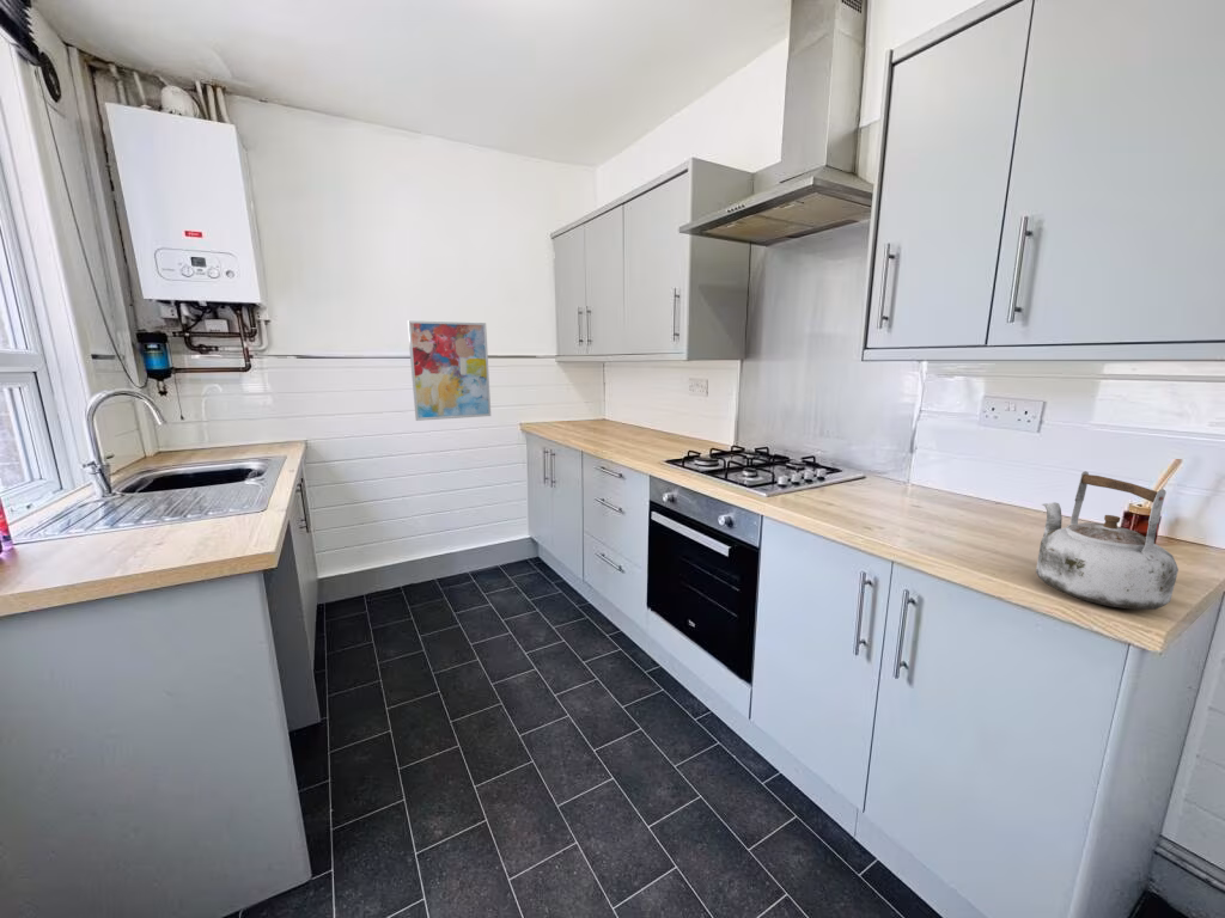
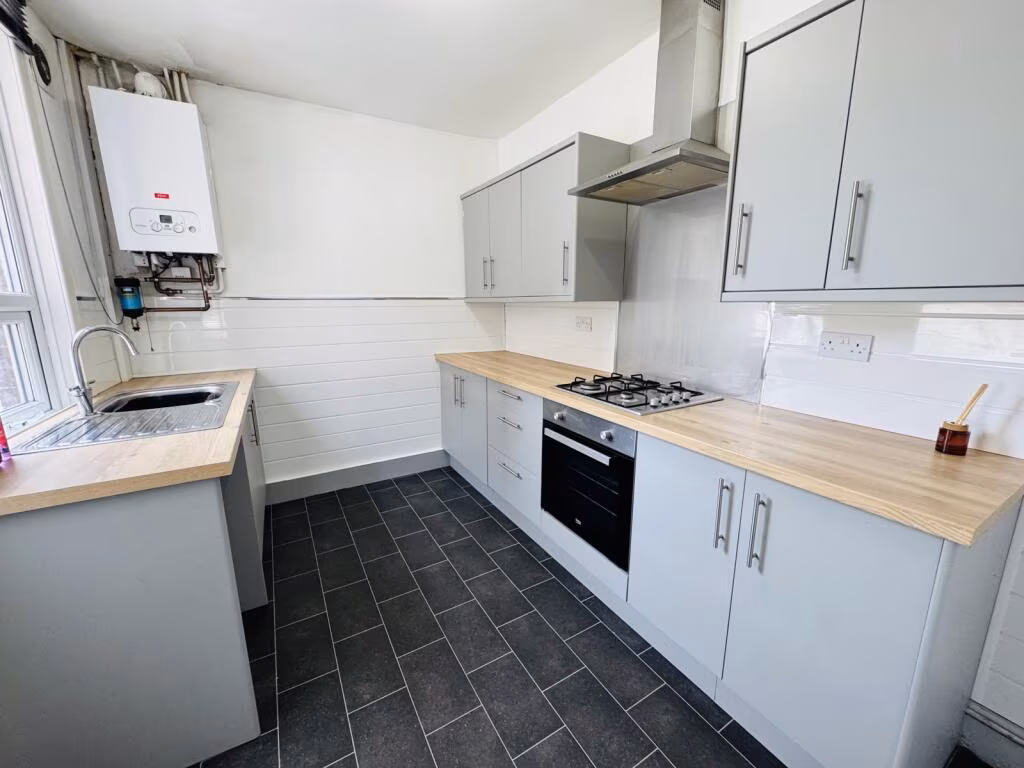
- wall art (451, 371)
- kettle (1095, 532)
